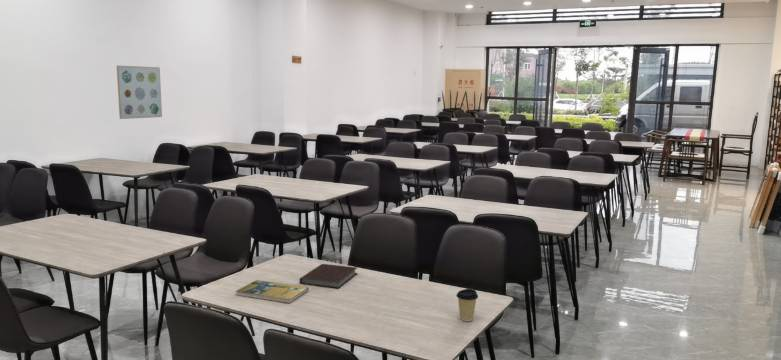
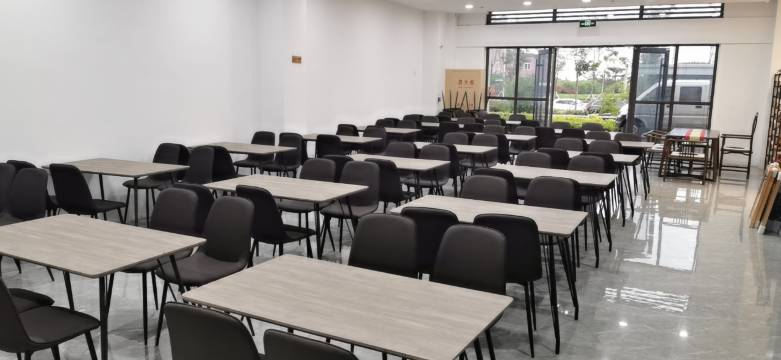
- wall art (140, 92)
- booklet (272, 291)
- notebook (329, 275)
- coffee cup (466, 305)
